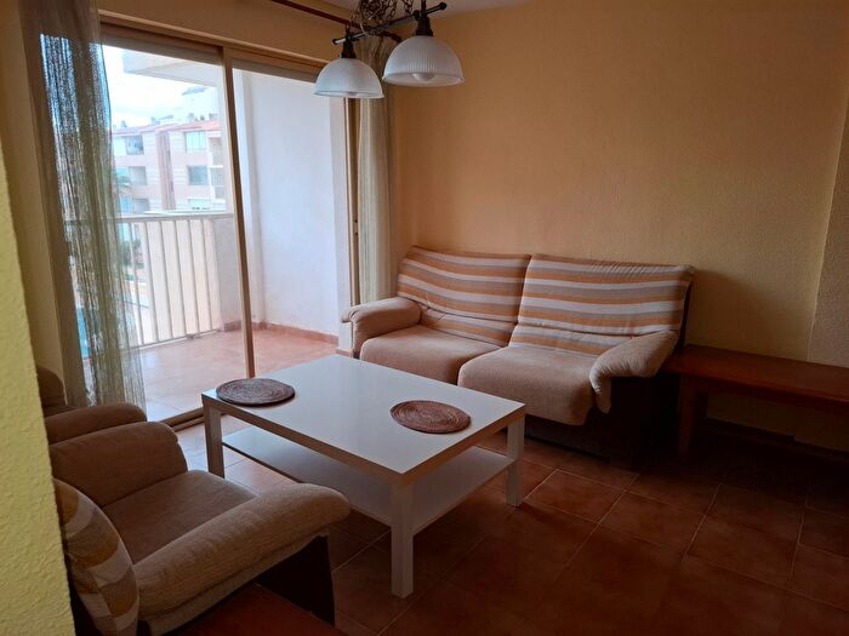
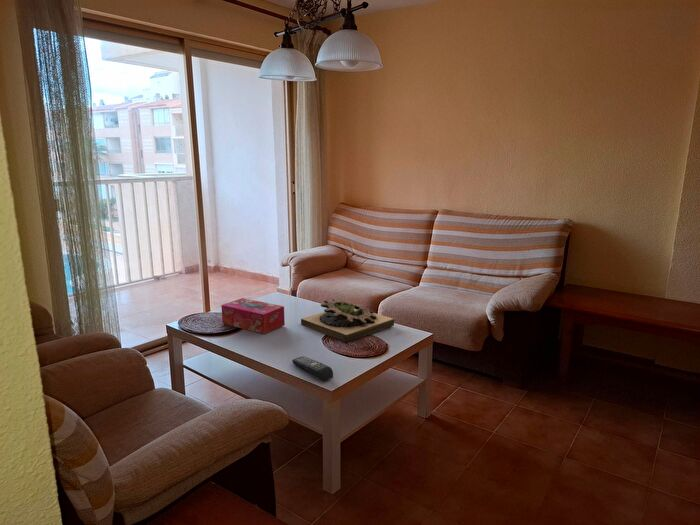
+ remote control (312, 366)
+ tissue box (253, 315)
+ succulent planter (347, 314)
